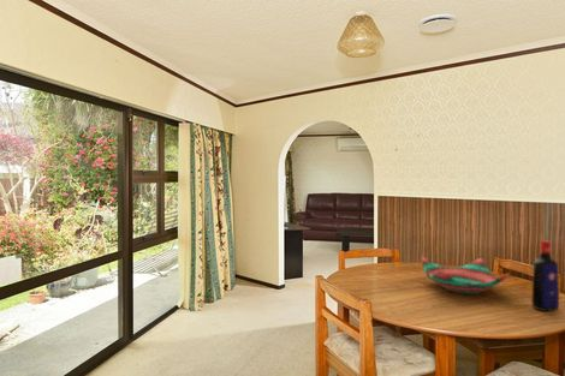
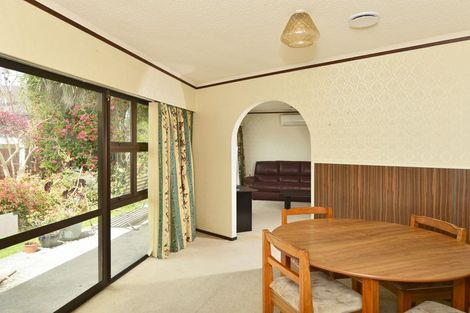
- liquor bottle (545, 274)
- decorative bowl (460, 276)
